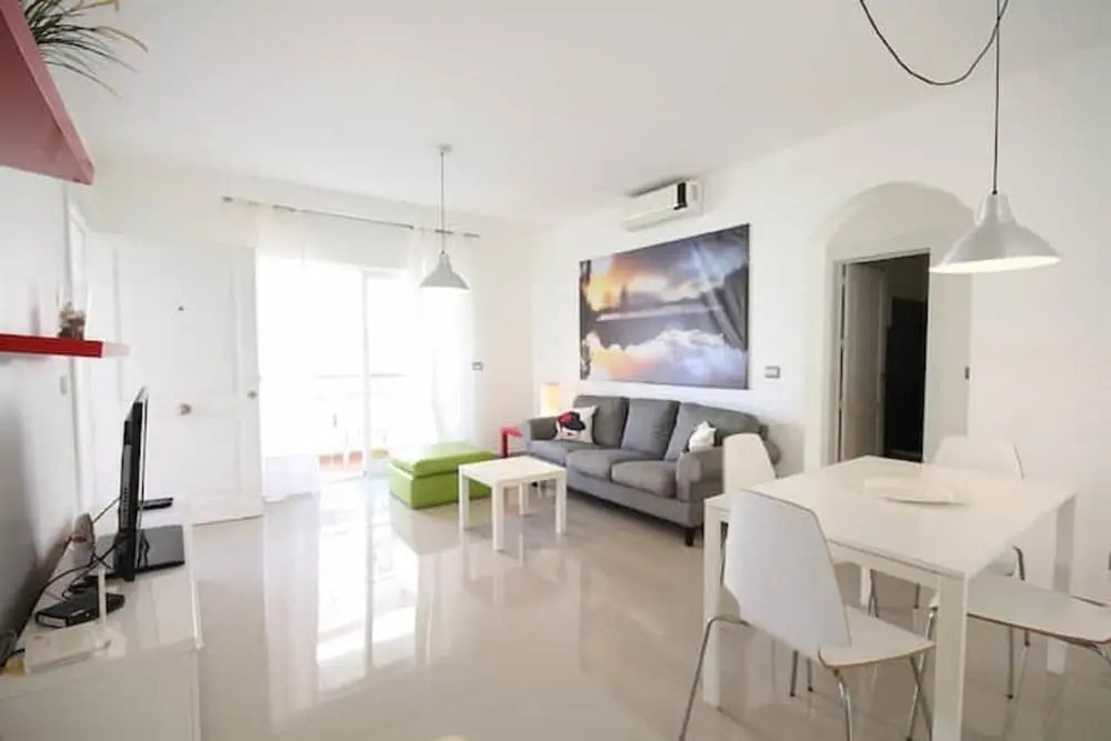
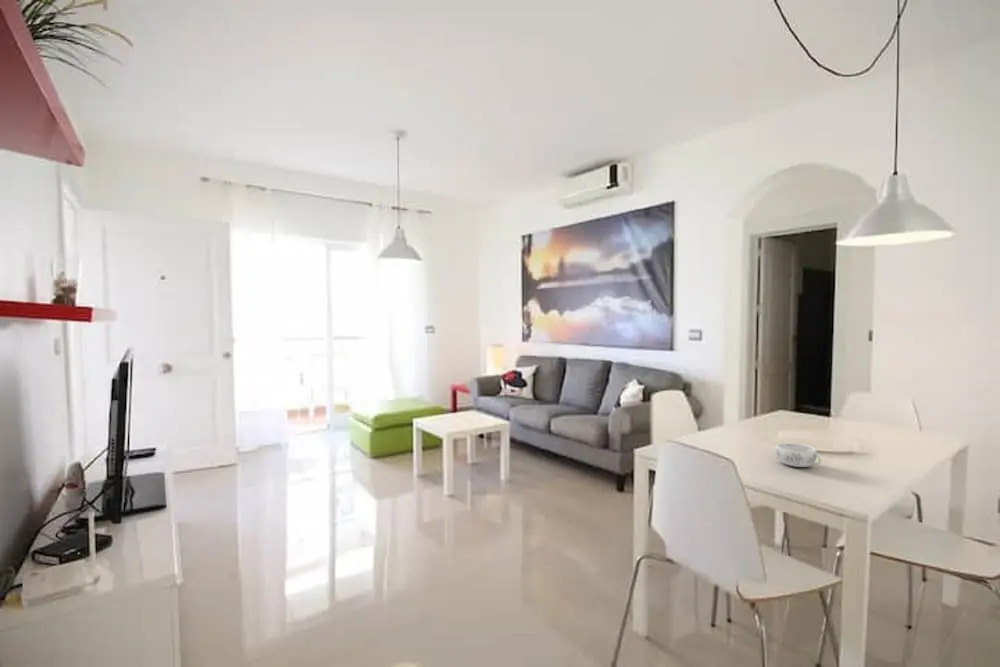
+ decorative bowl (798, 456)
